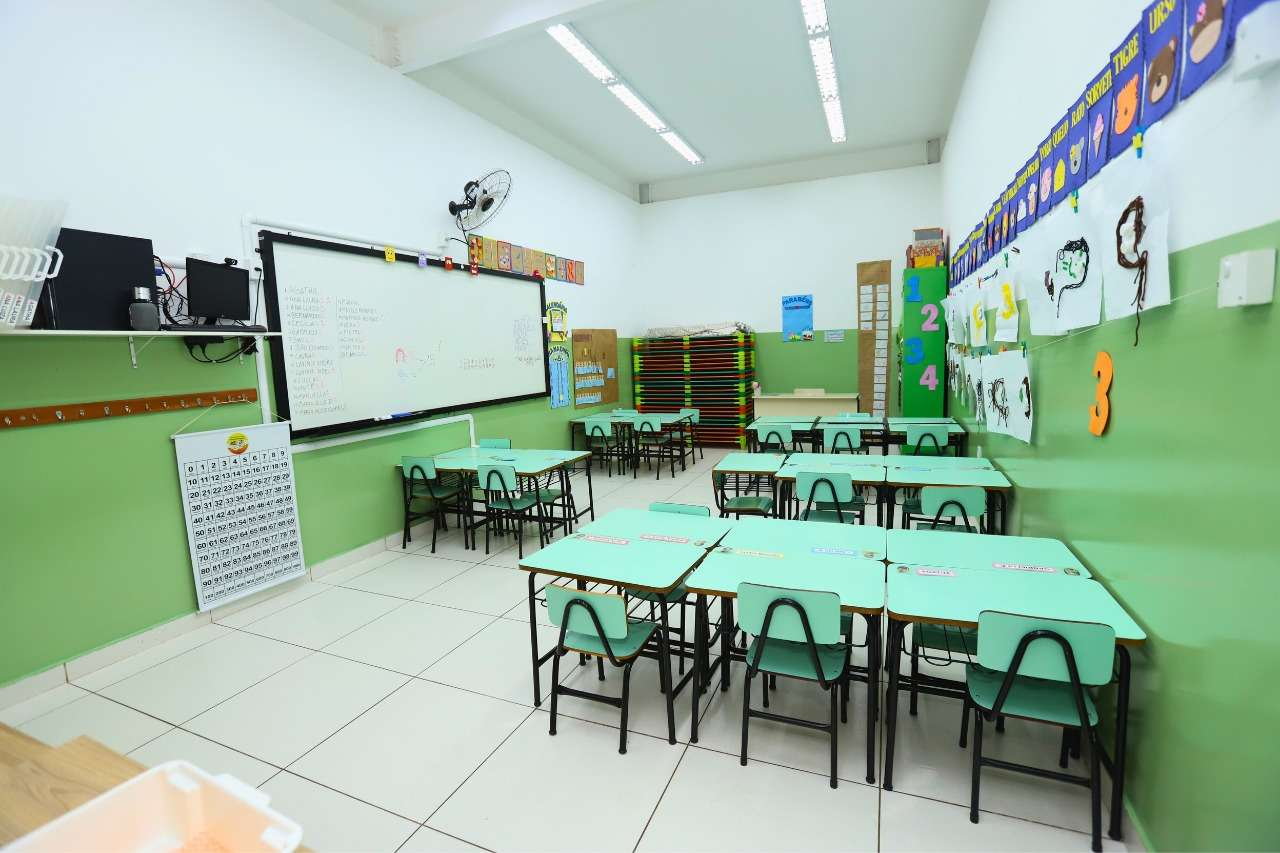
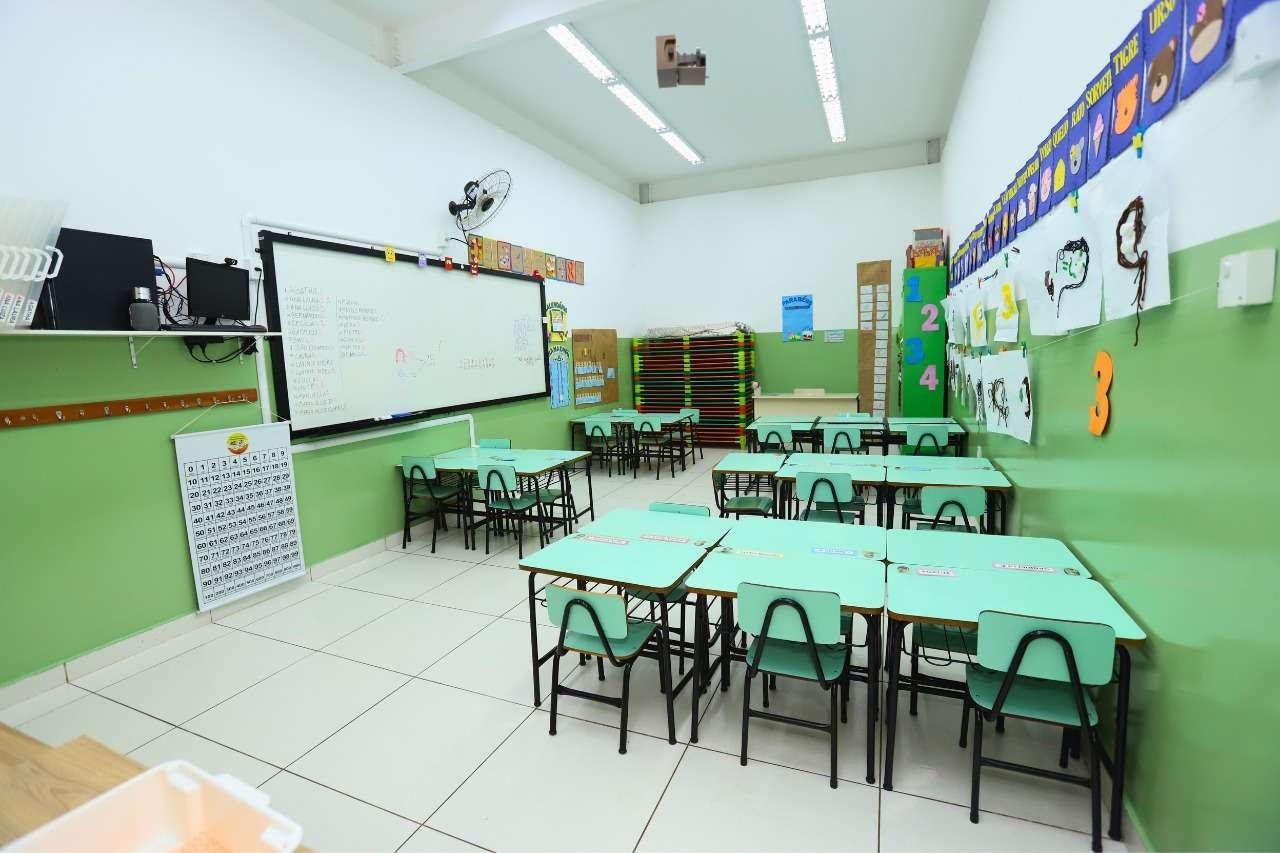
+ projector (683, 61)
